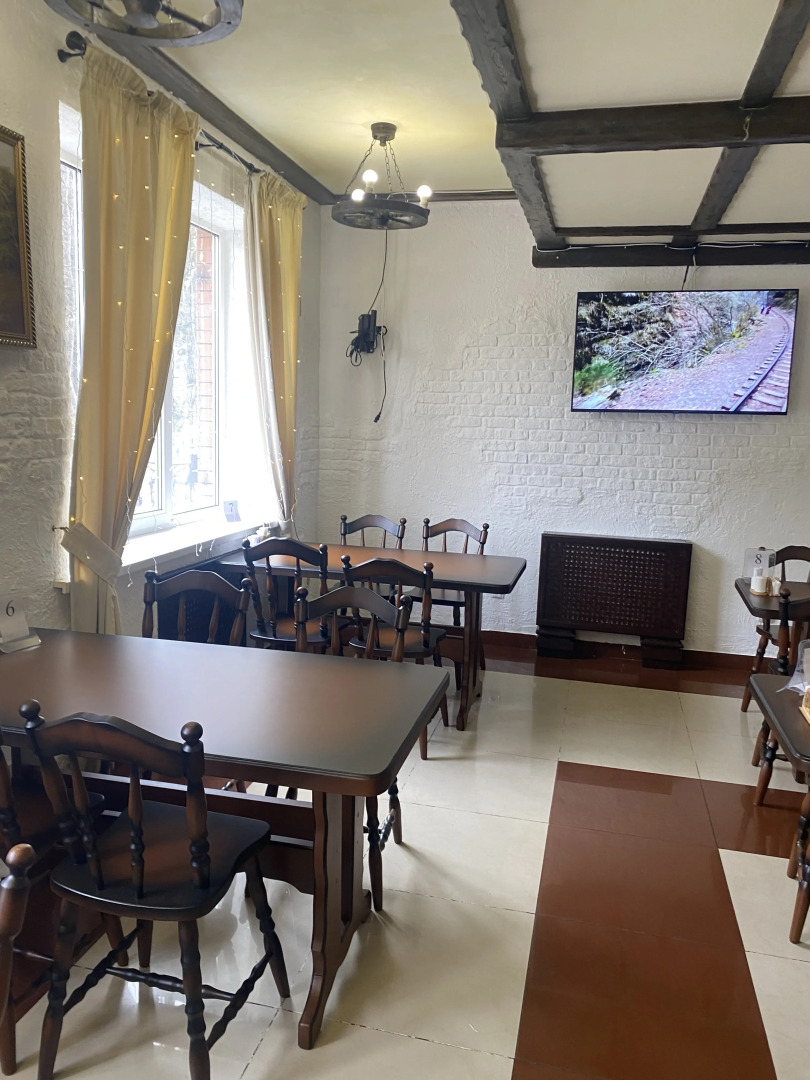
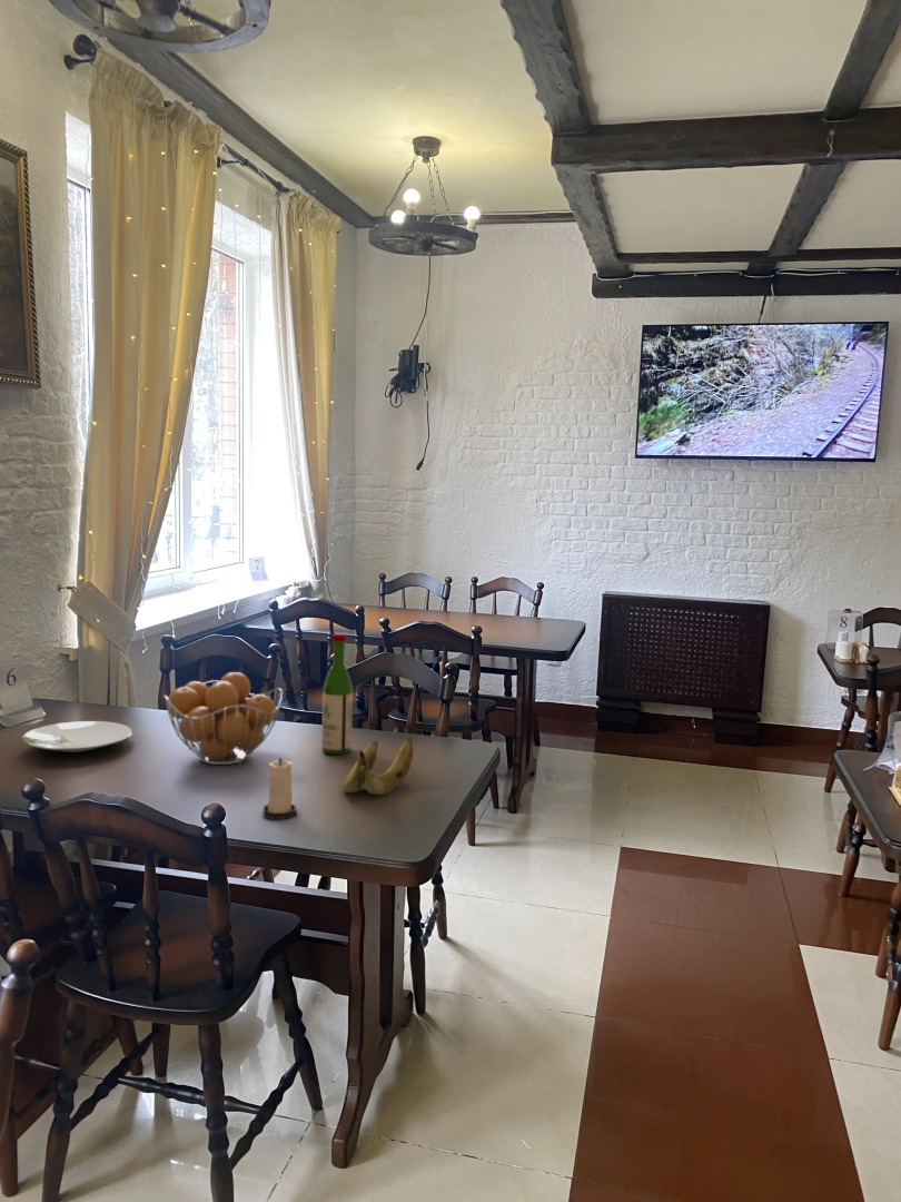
+ candle (279, 785)
+ wine bottle (337, 692)
+ plate (78, 740)
+ banana (375, 759)
+ fruit basket (224, 717)
